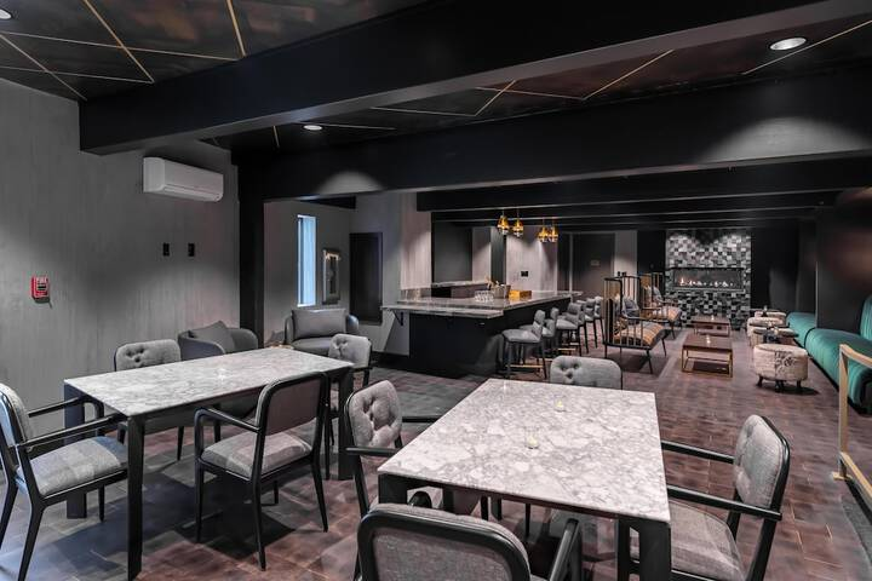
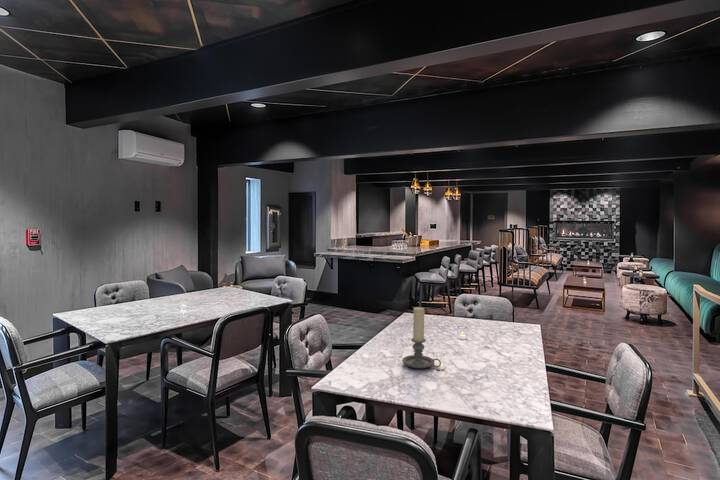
+ candle holder (421, 336)
